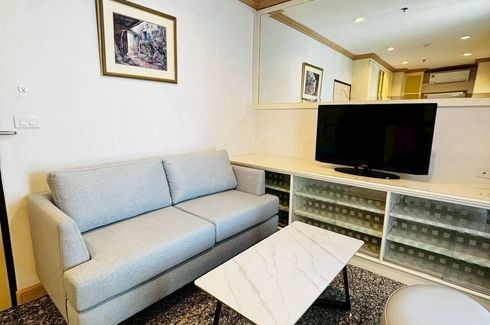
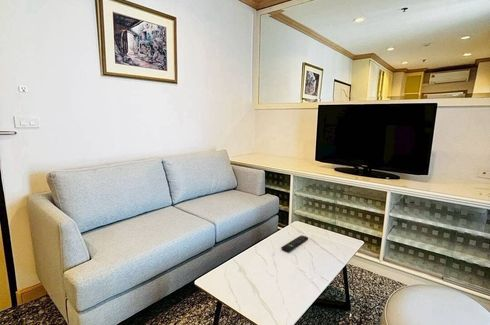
+ remote control (295, 243)
